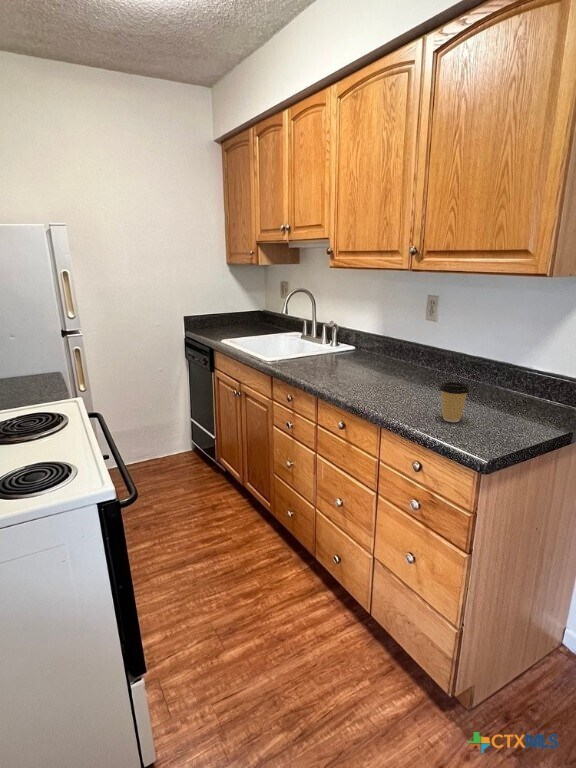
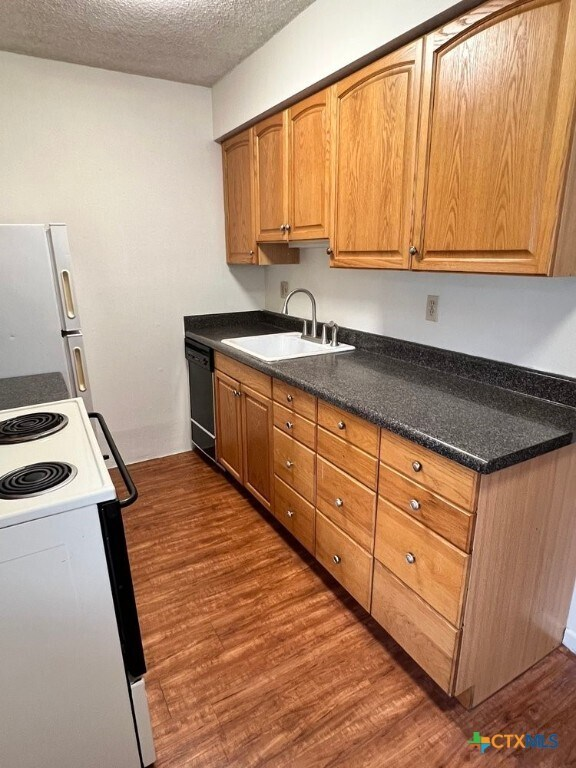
- coffee cup (453, 401)
